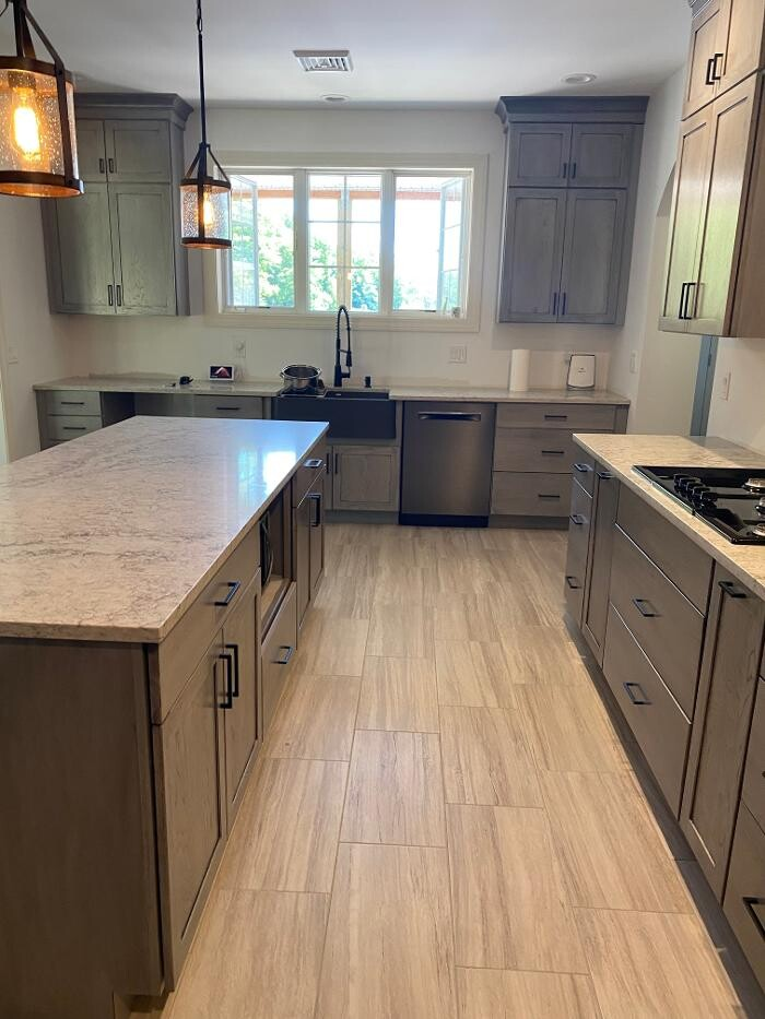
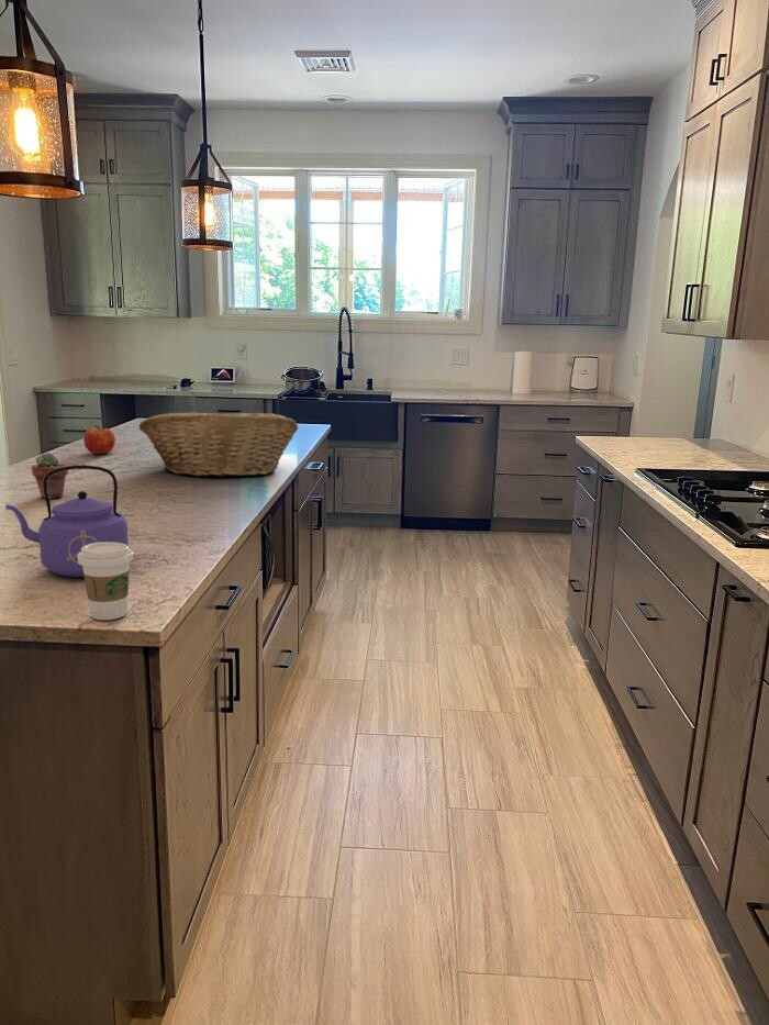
+ potted succulent (49, 476)
+ kettle (68, 517)
+ coffee cup (107, 580)
+ fruit basket (220, 438)
+ apple (99, 438)
